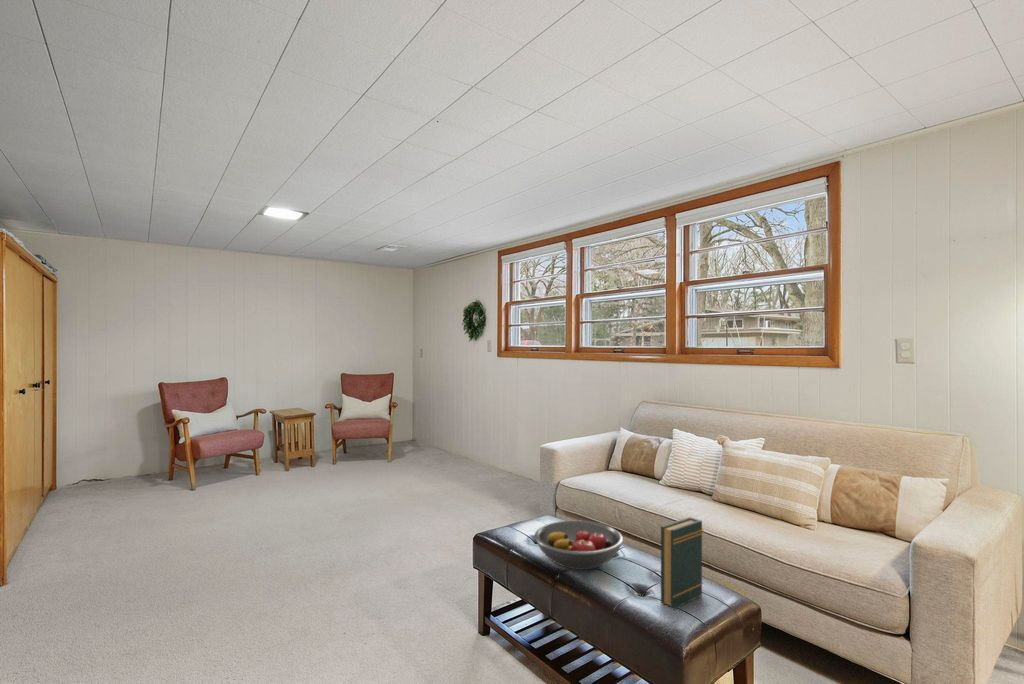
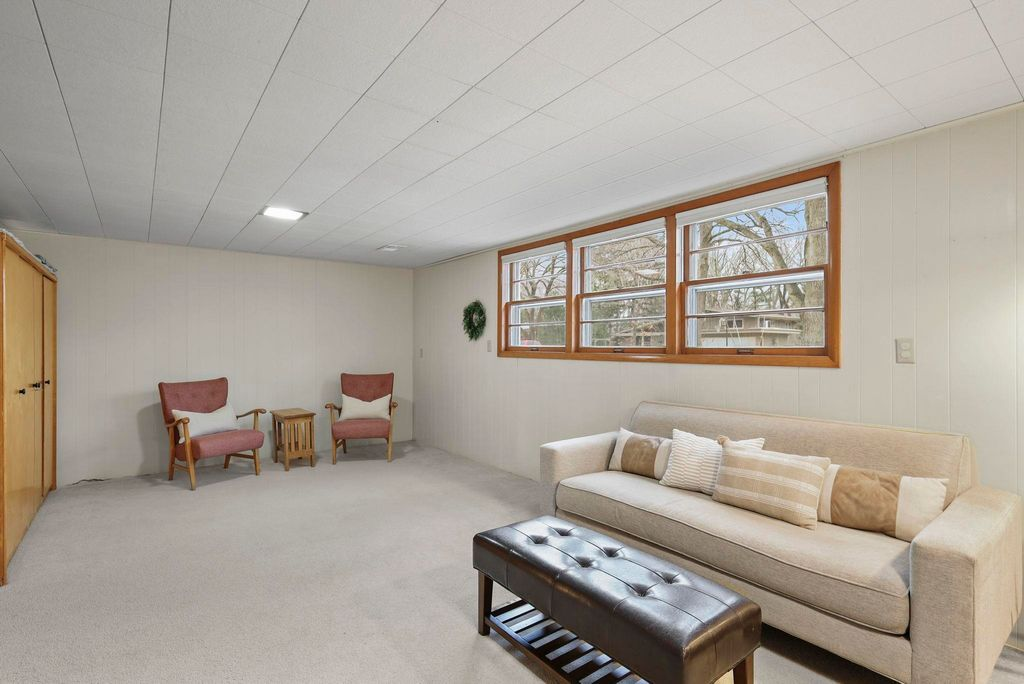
- book (682, 561)
- fruit bowl (578, 544)
